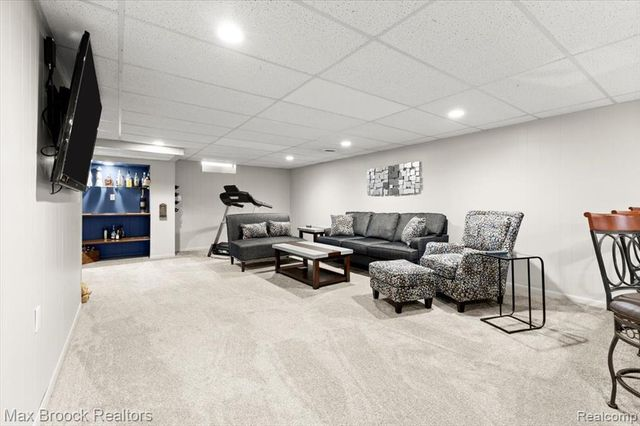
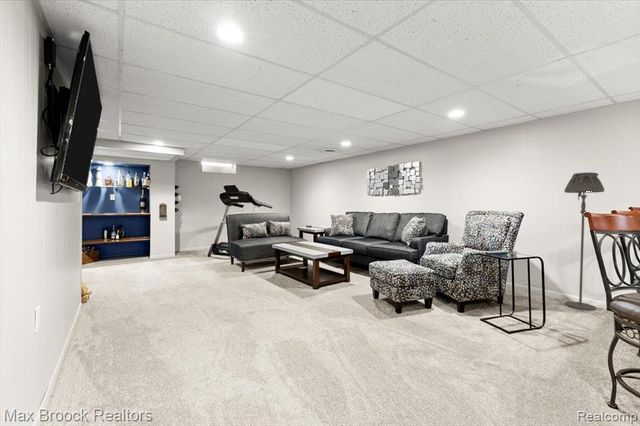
+ floor lamp (582, 240)
